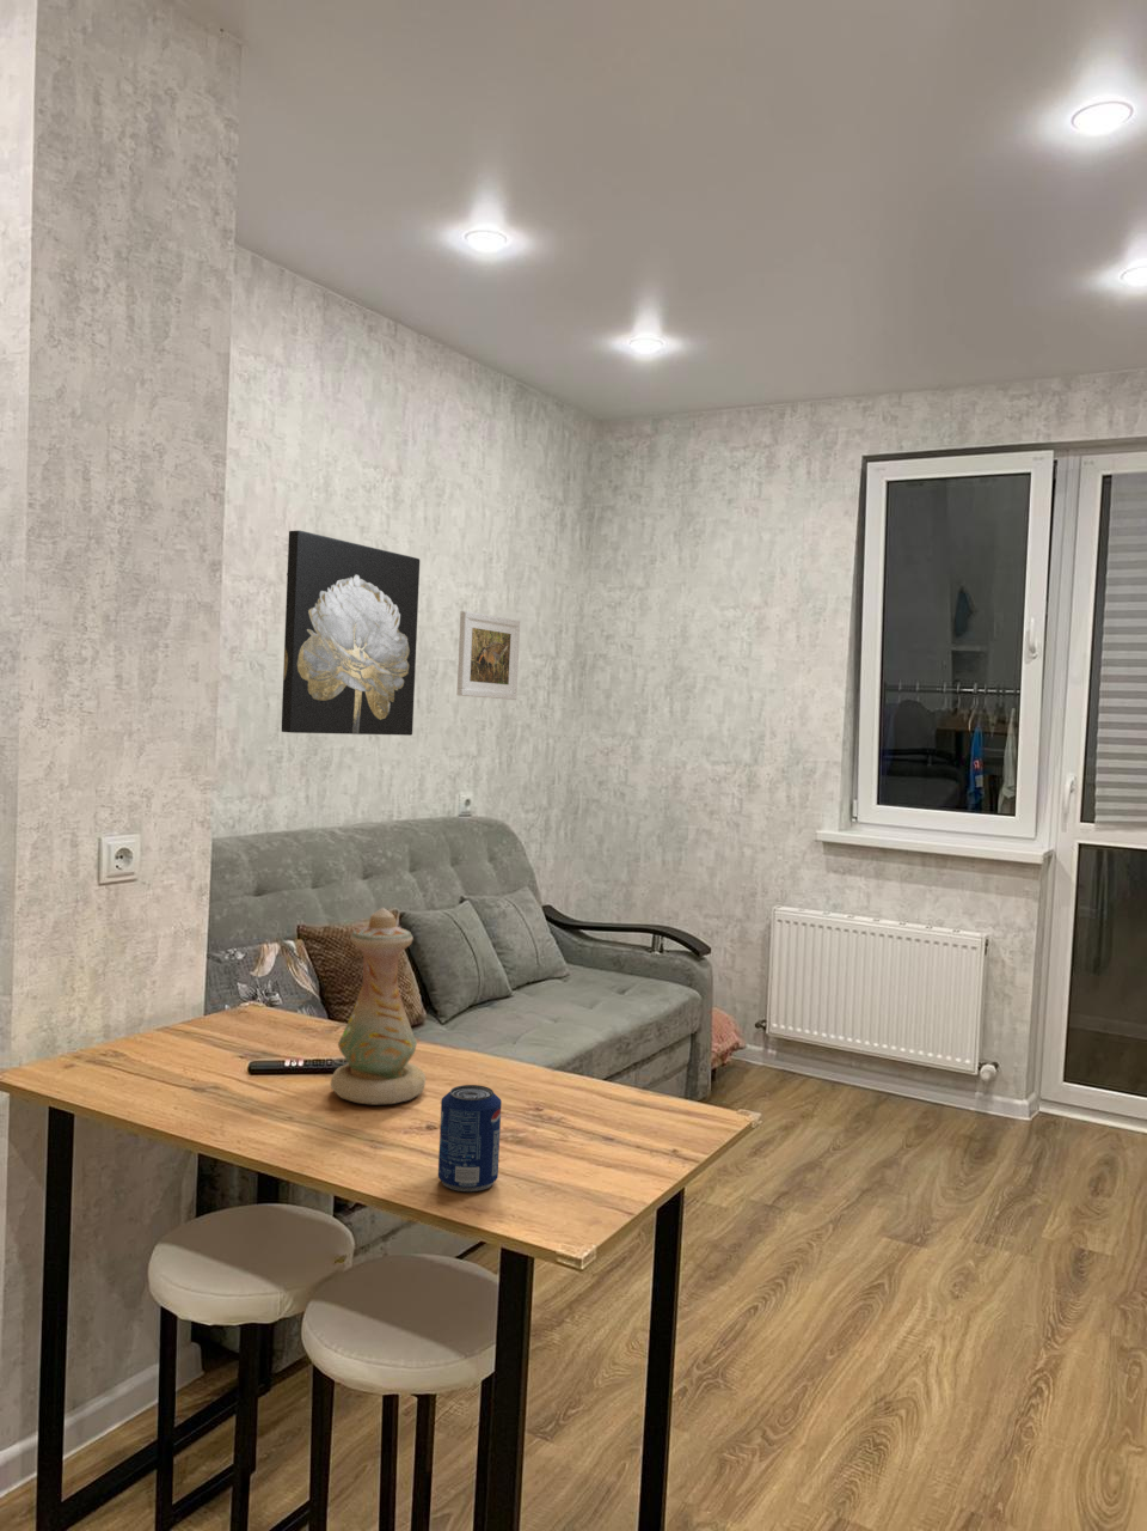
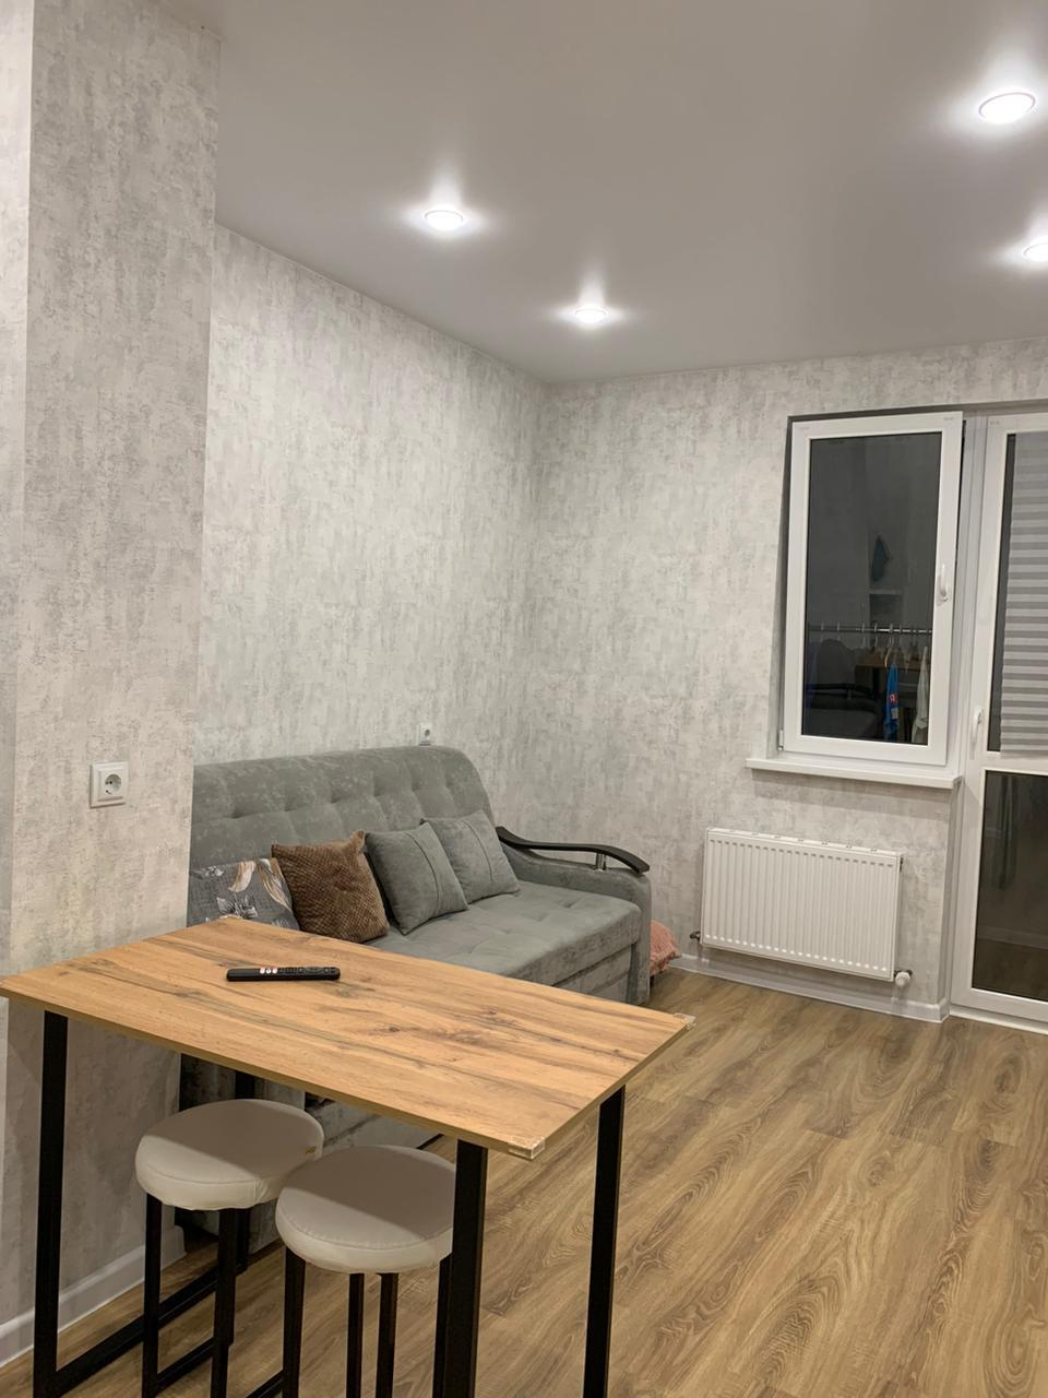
- beverage can (470, 1137)
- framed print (489, 657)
- vase (381, 999)
- wall art (354, 640)
